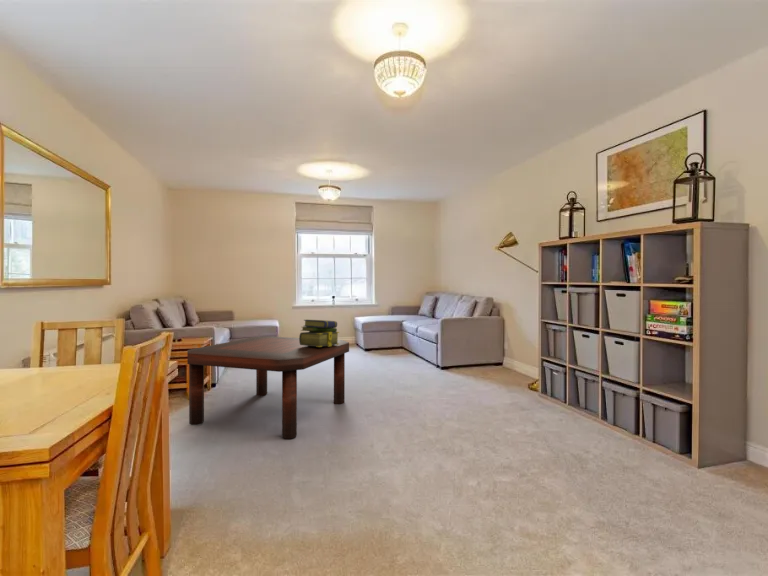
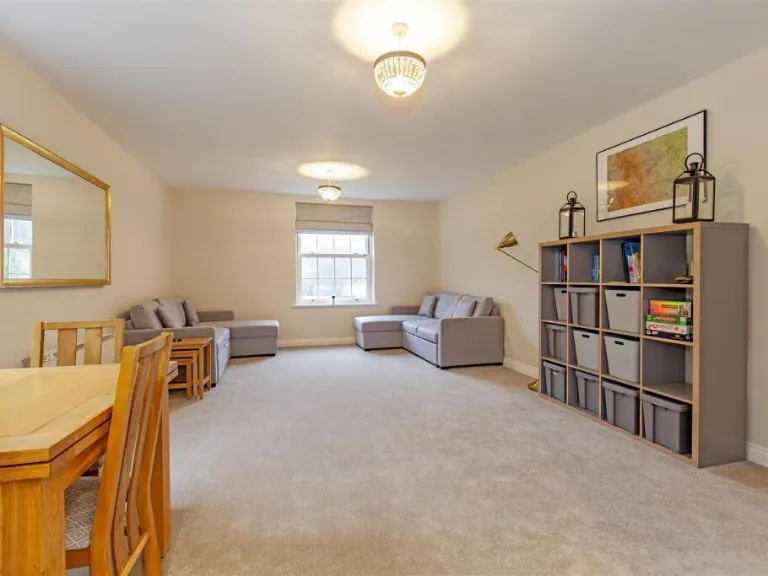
- stack of books (319, 331)
- coffee table (266, 378)
